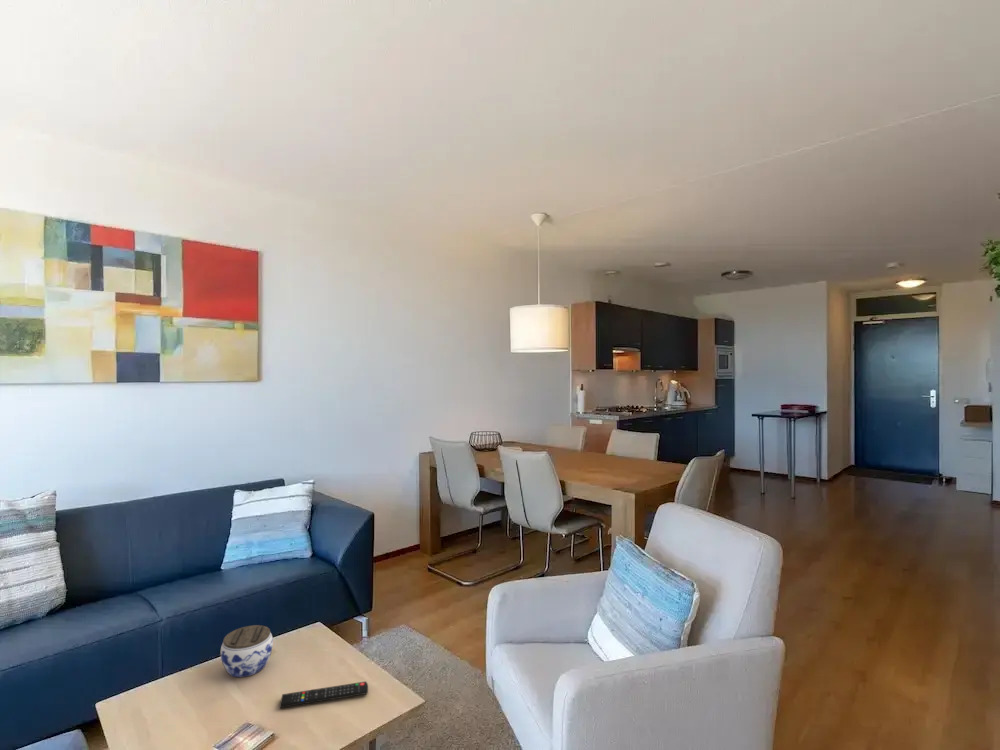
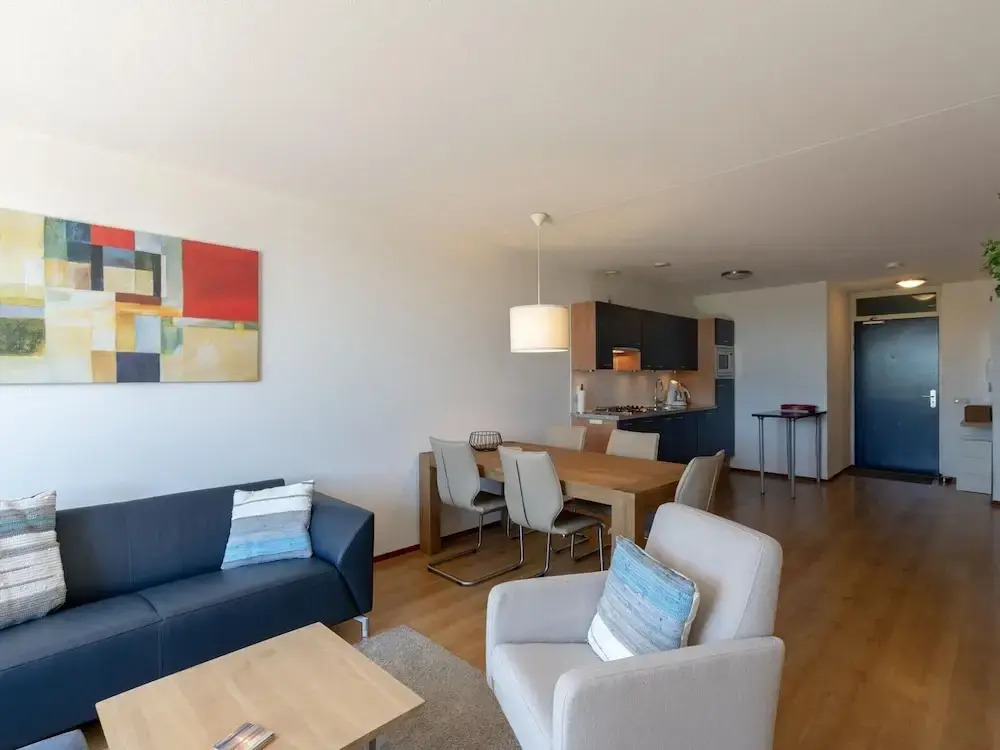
- jar (247, 651)
- remote control (325, 695)
